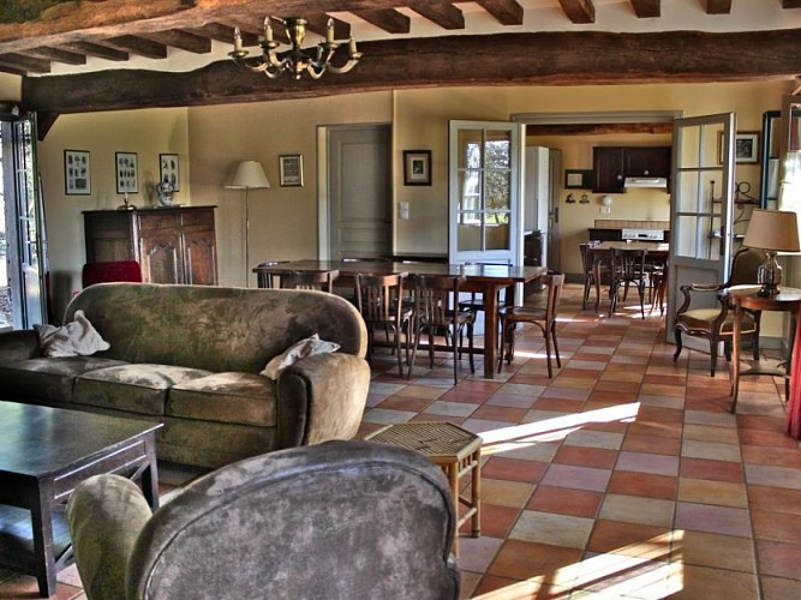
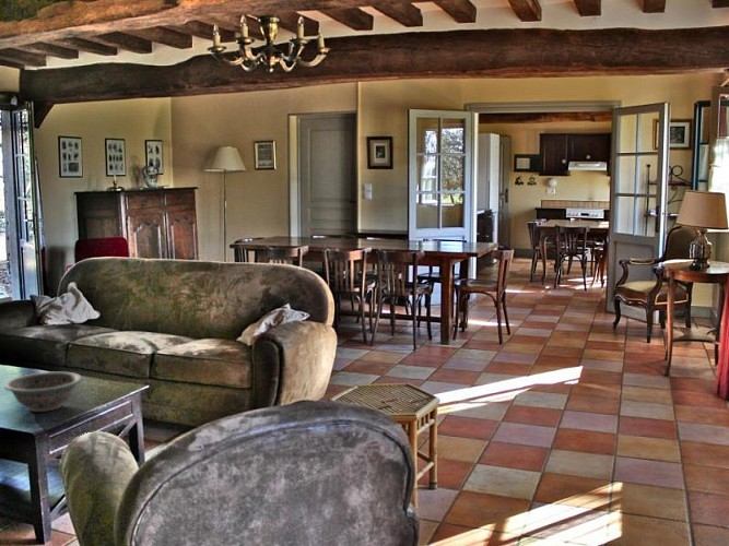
+ decorative bowl (44, 393)
